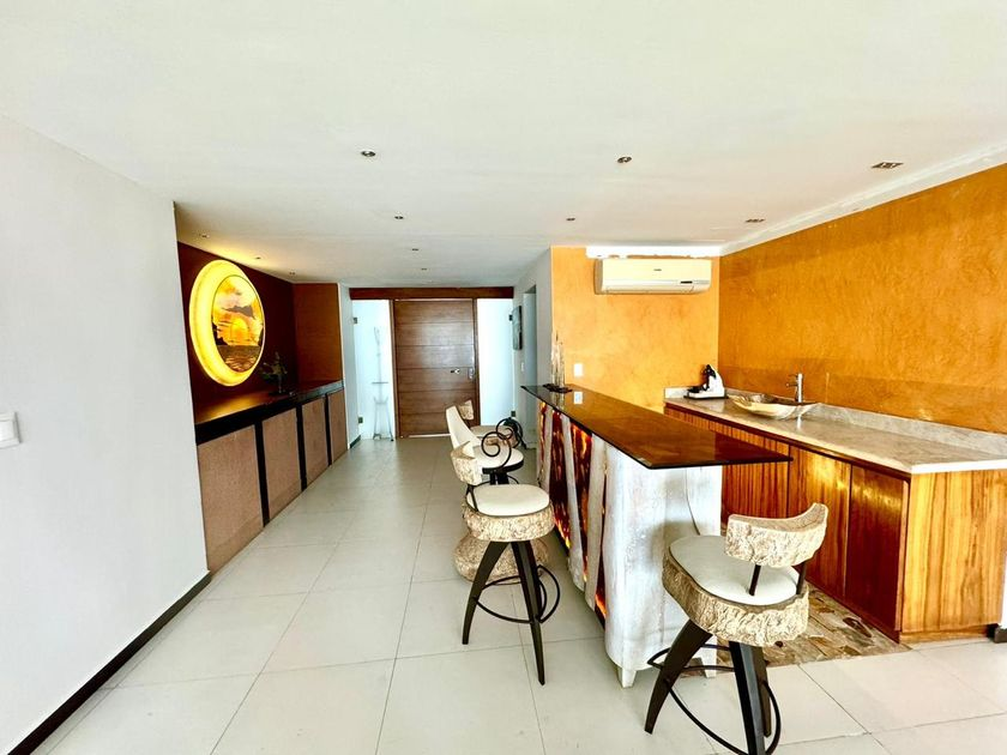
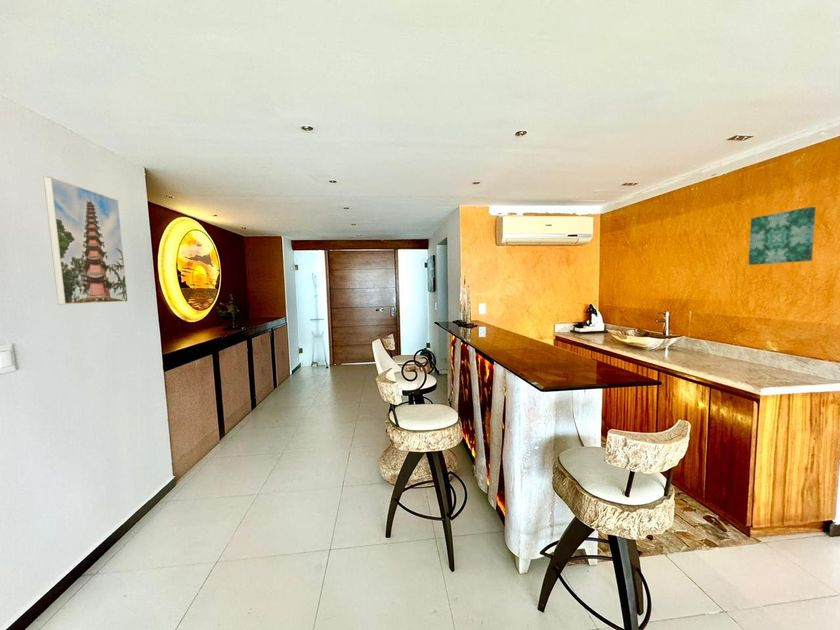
+ wall art (779, 238)
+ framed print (91, 247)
